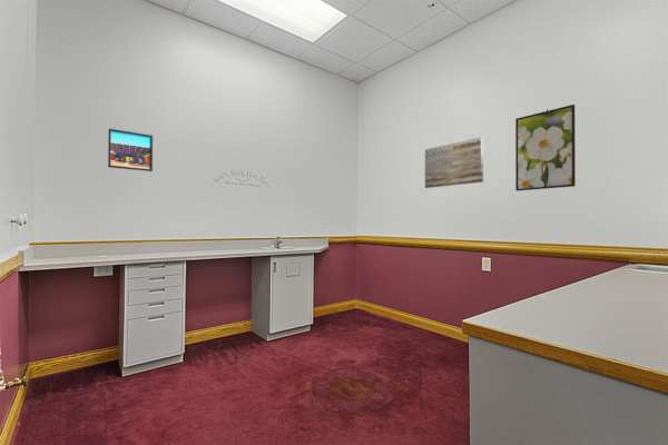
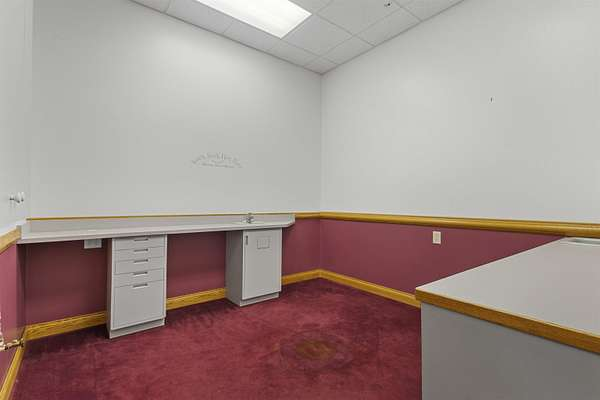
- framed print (130, 150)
- wall art (451, 164)
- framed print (543, 150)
